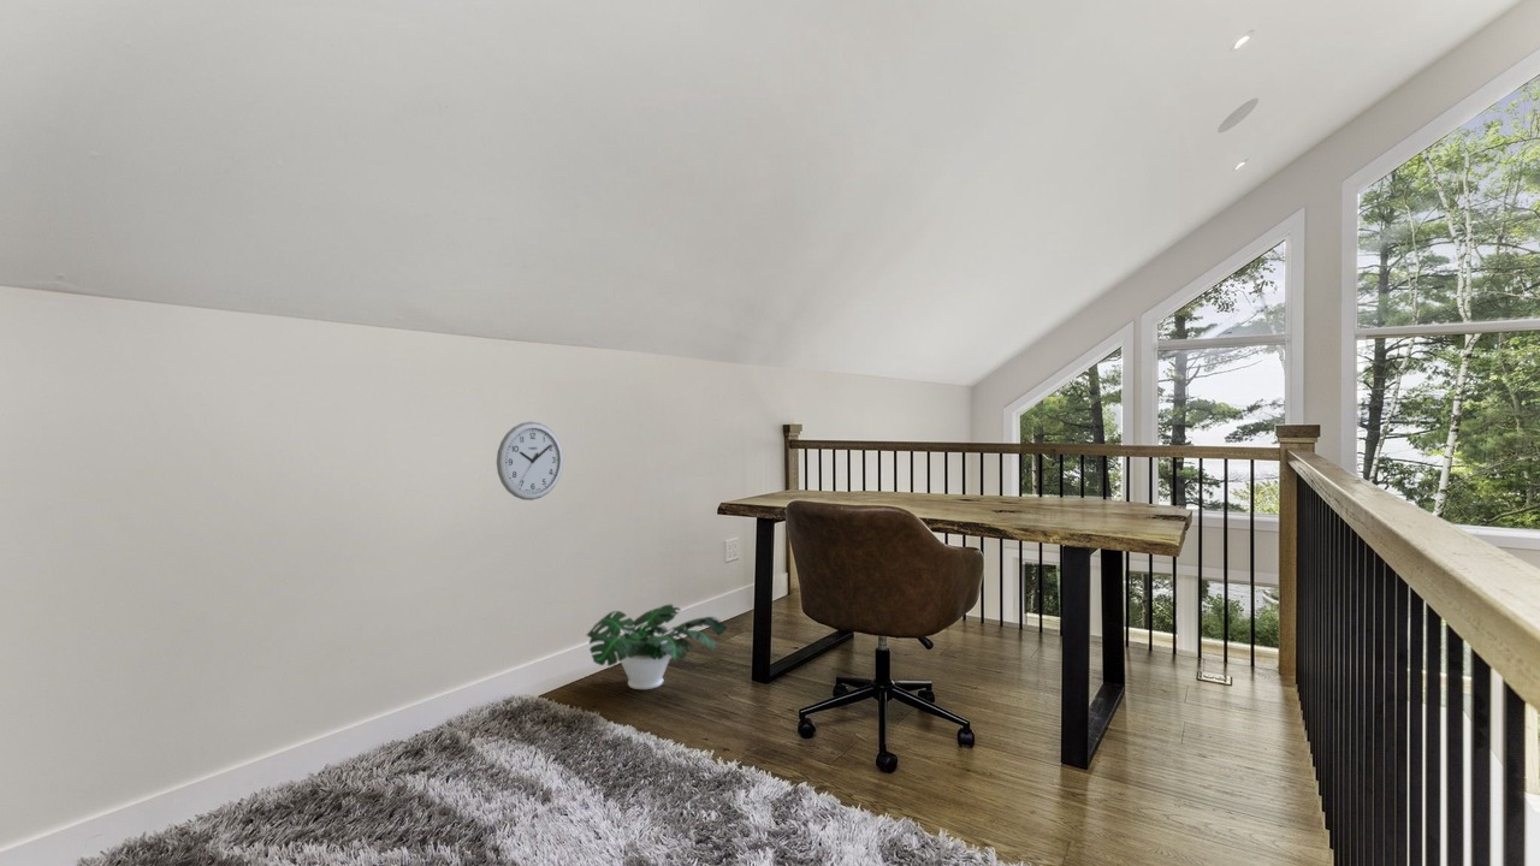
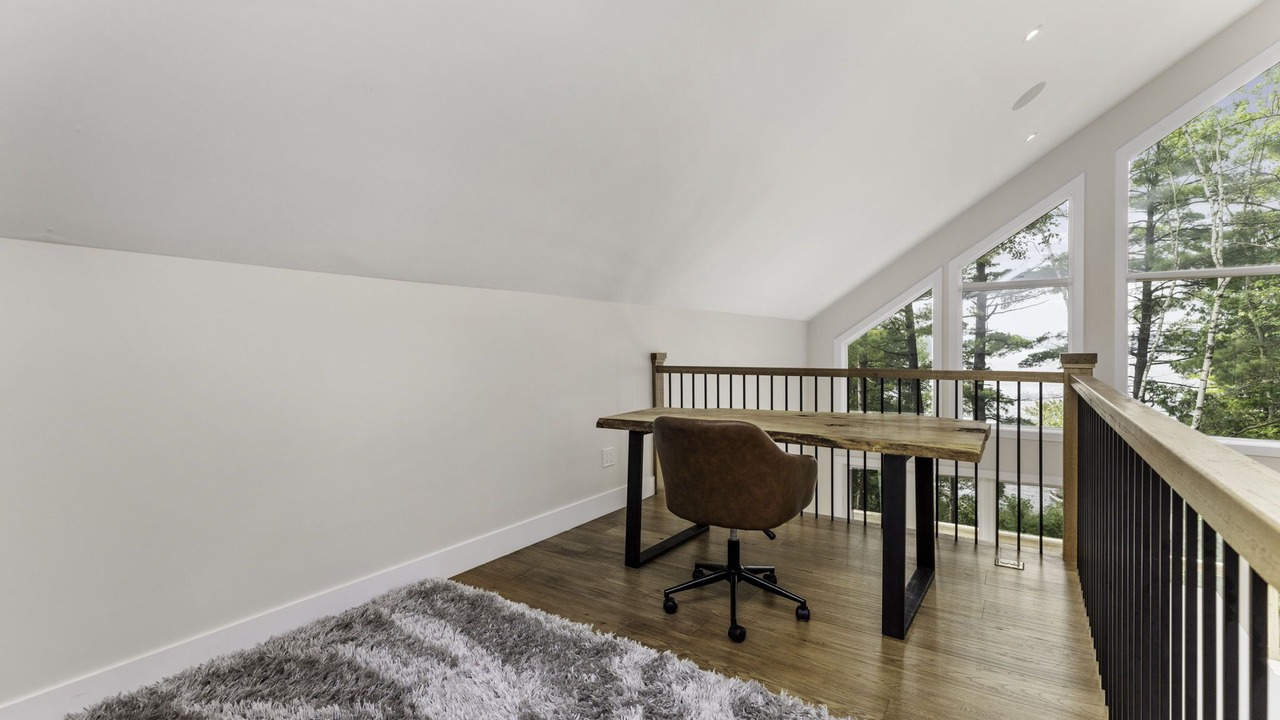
- potted plant (646, 654)
- wall clock (532, 461)
